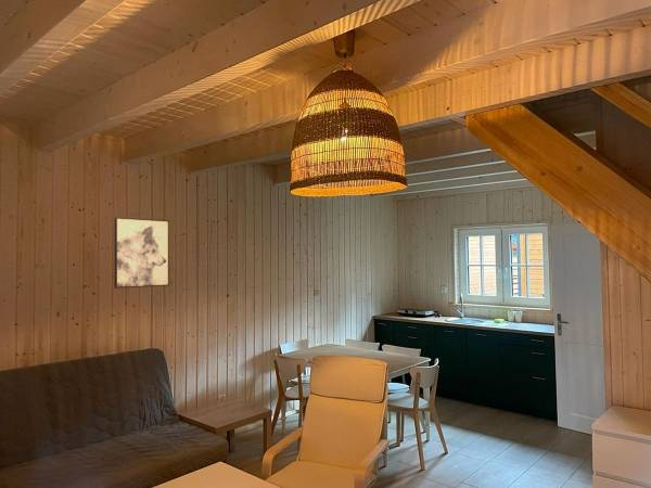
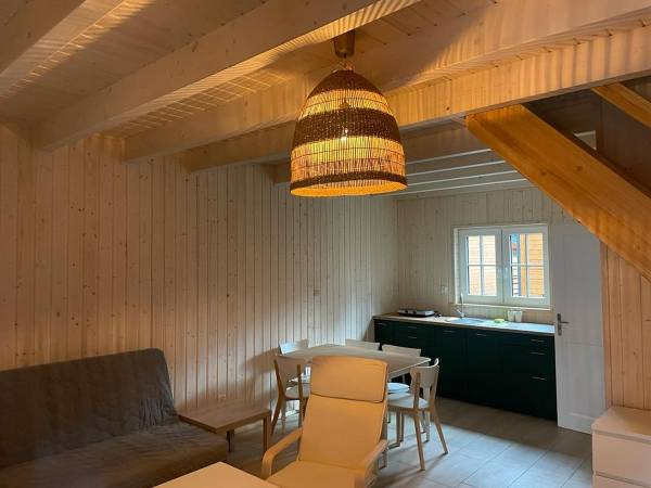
- wall art (142, 253)
